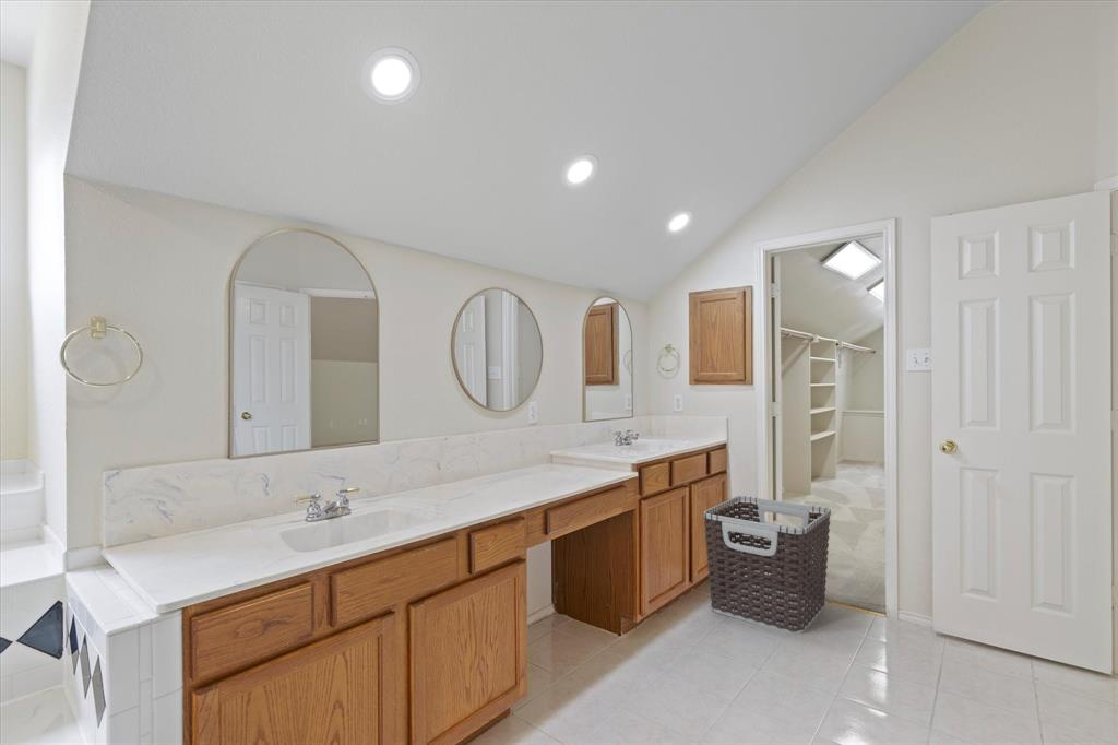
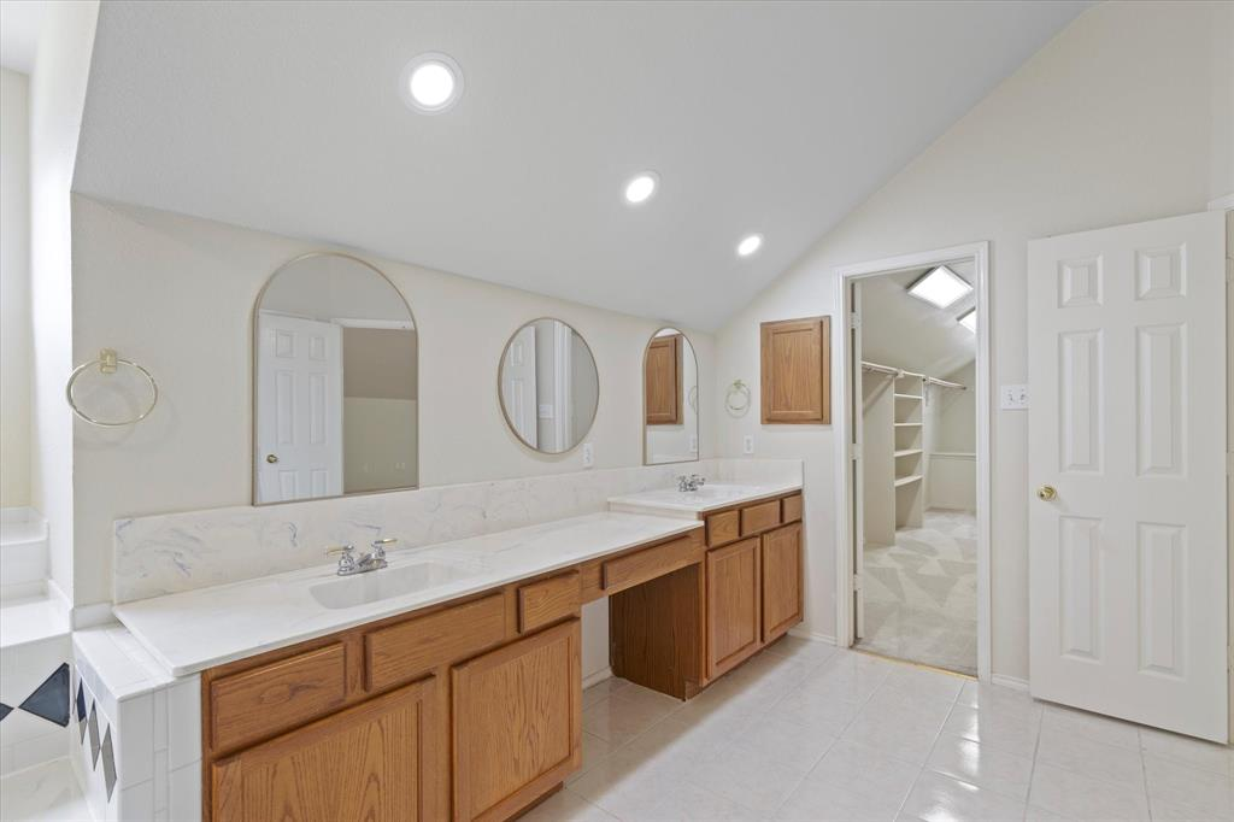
- clothes hamper (766, 558)
